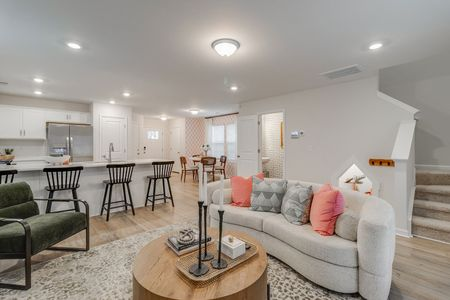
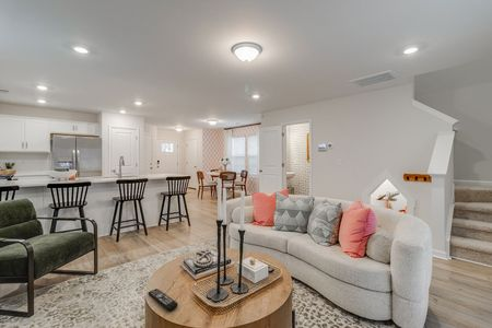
+ remote control (162, 298)
